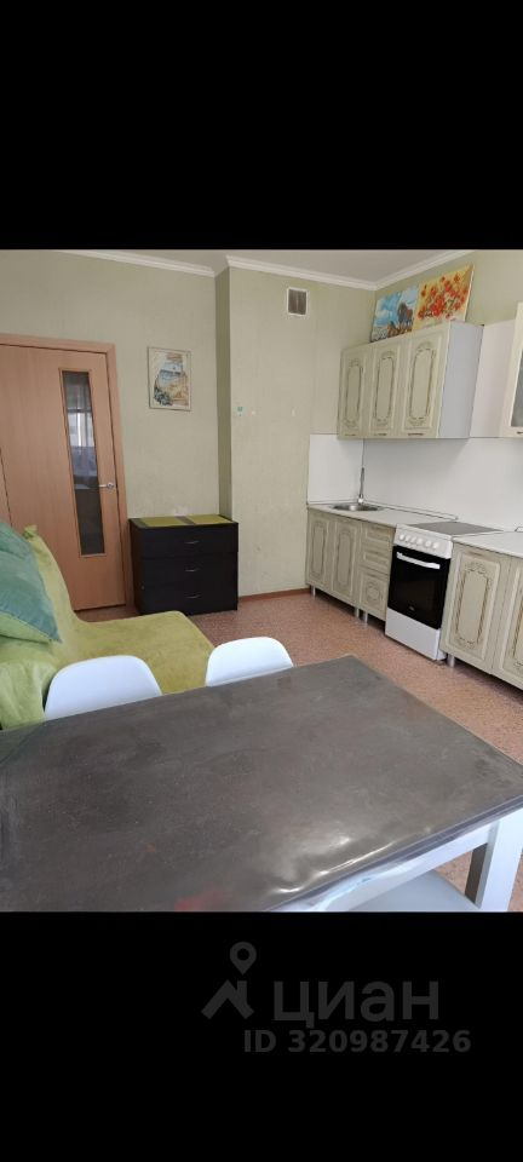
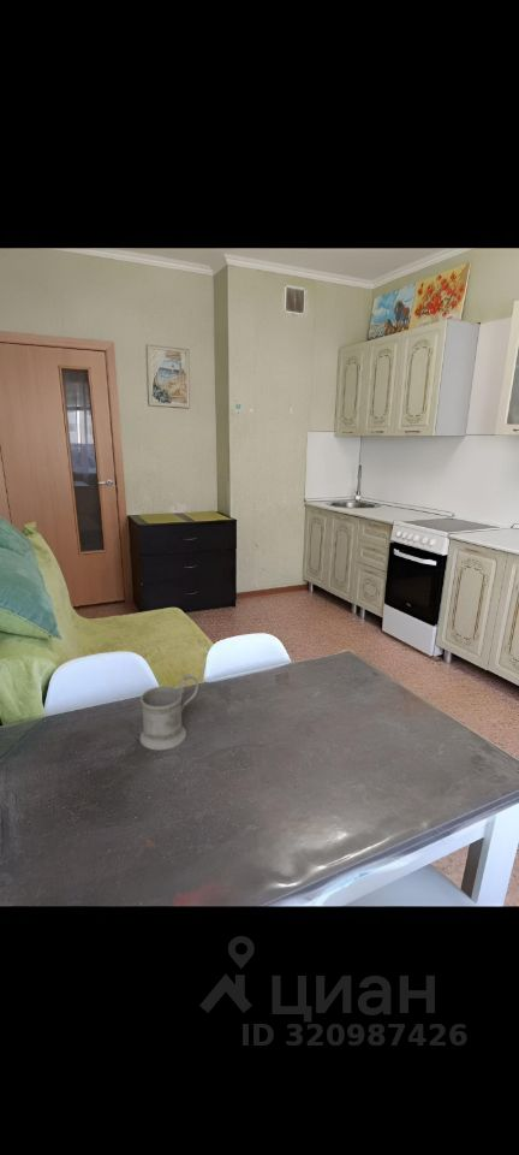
+ mug (171, 707)
